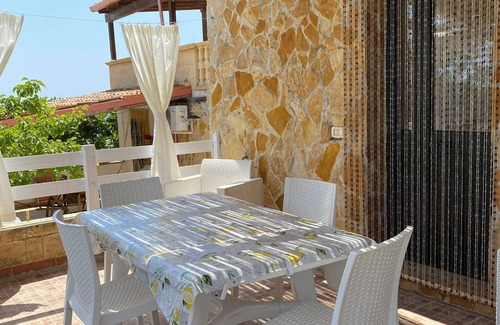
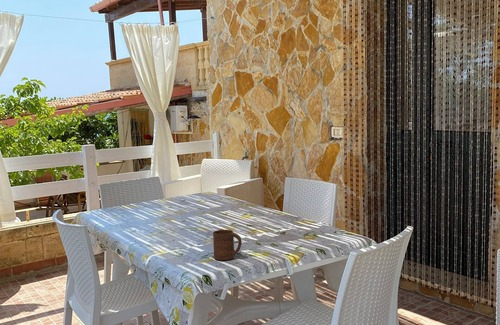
+ cup (226, 244)
